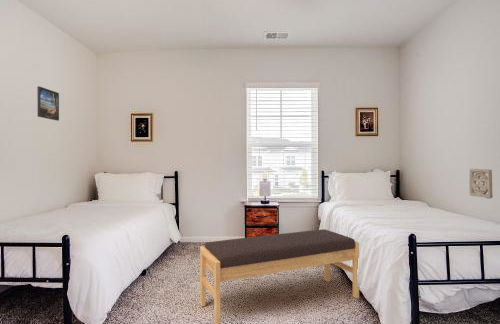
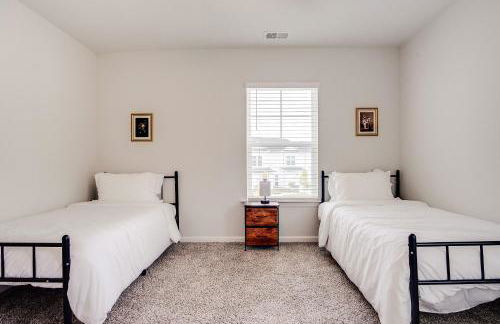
- bench (281, 270)
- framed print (48, 104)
- wall ornament (480, 183)
